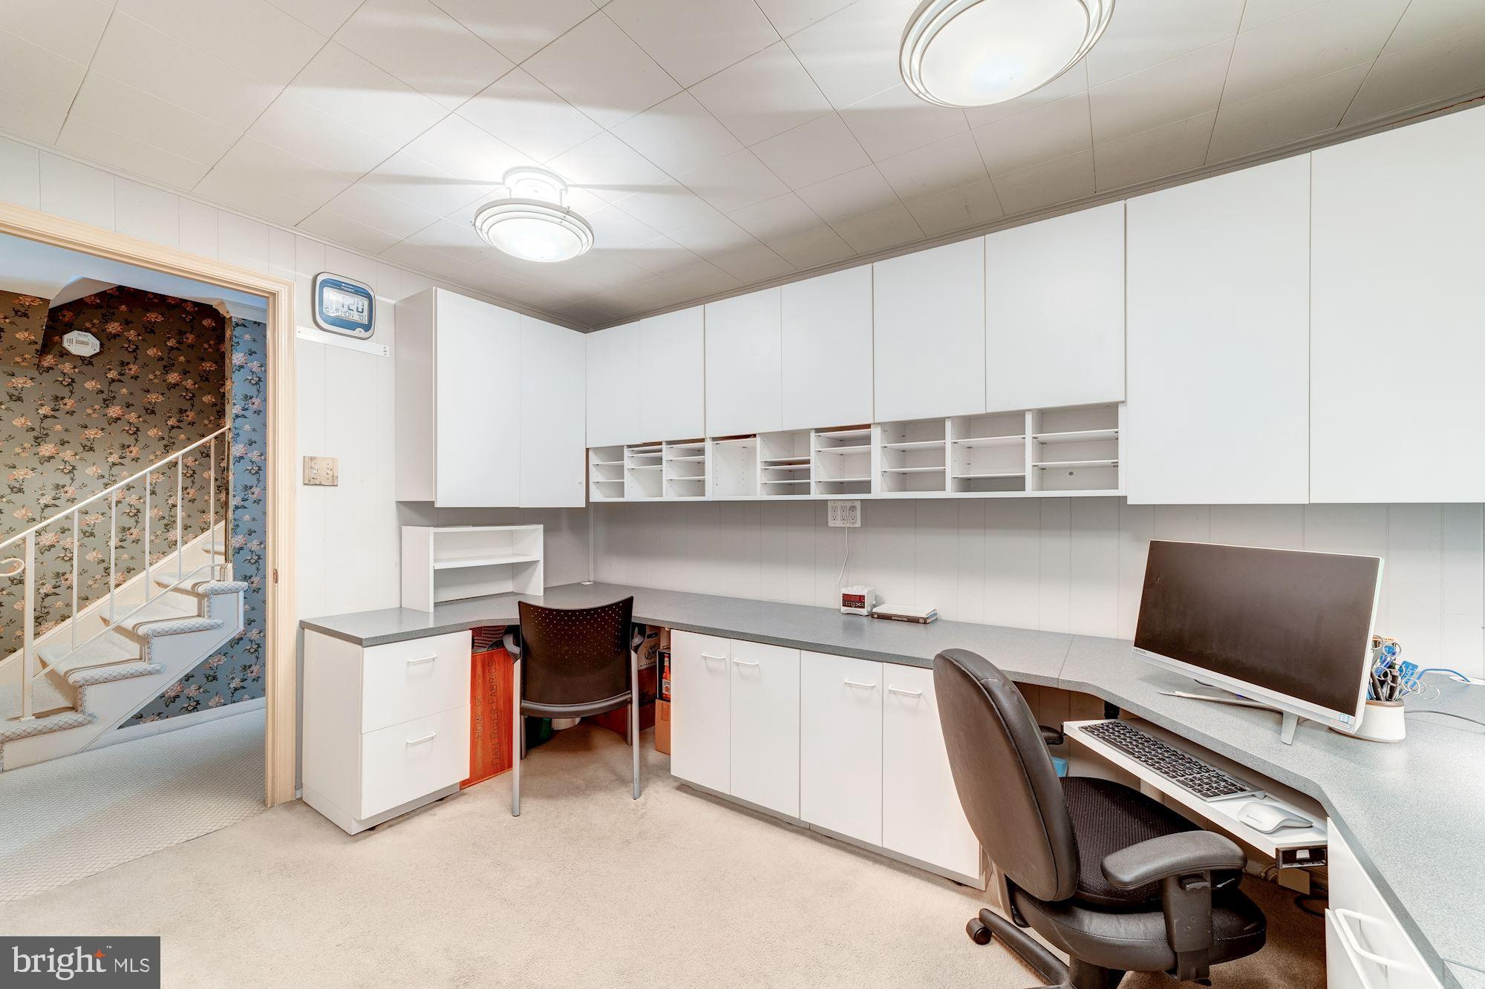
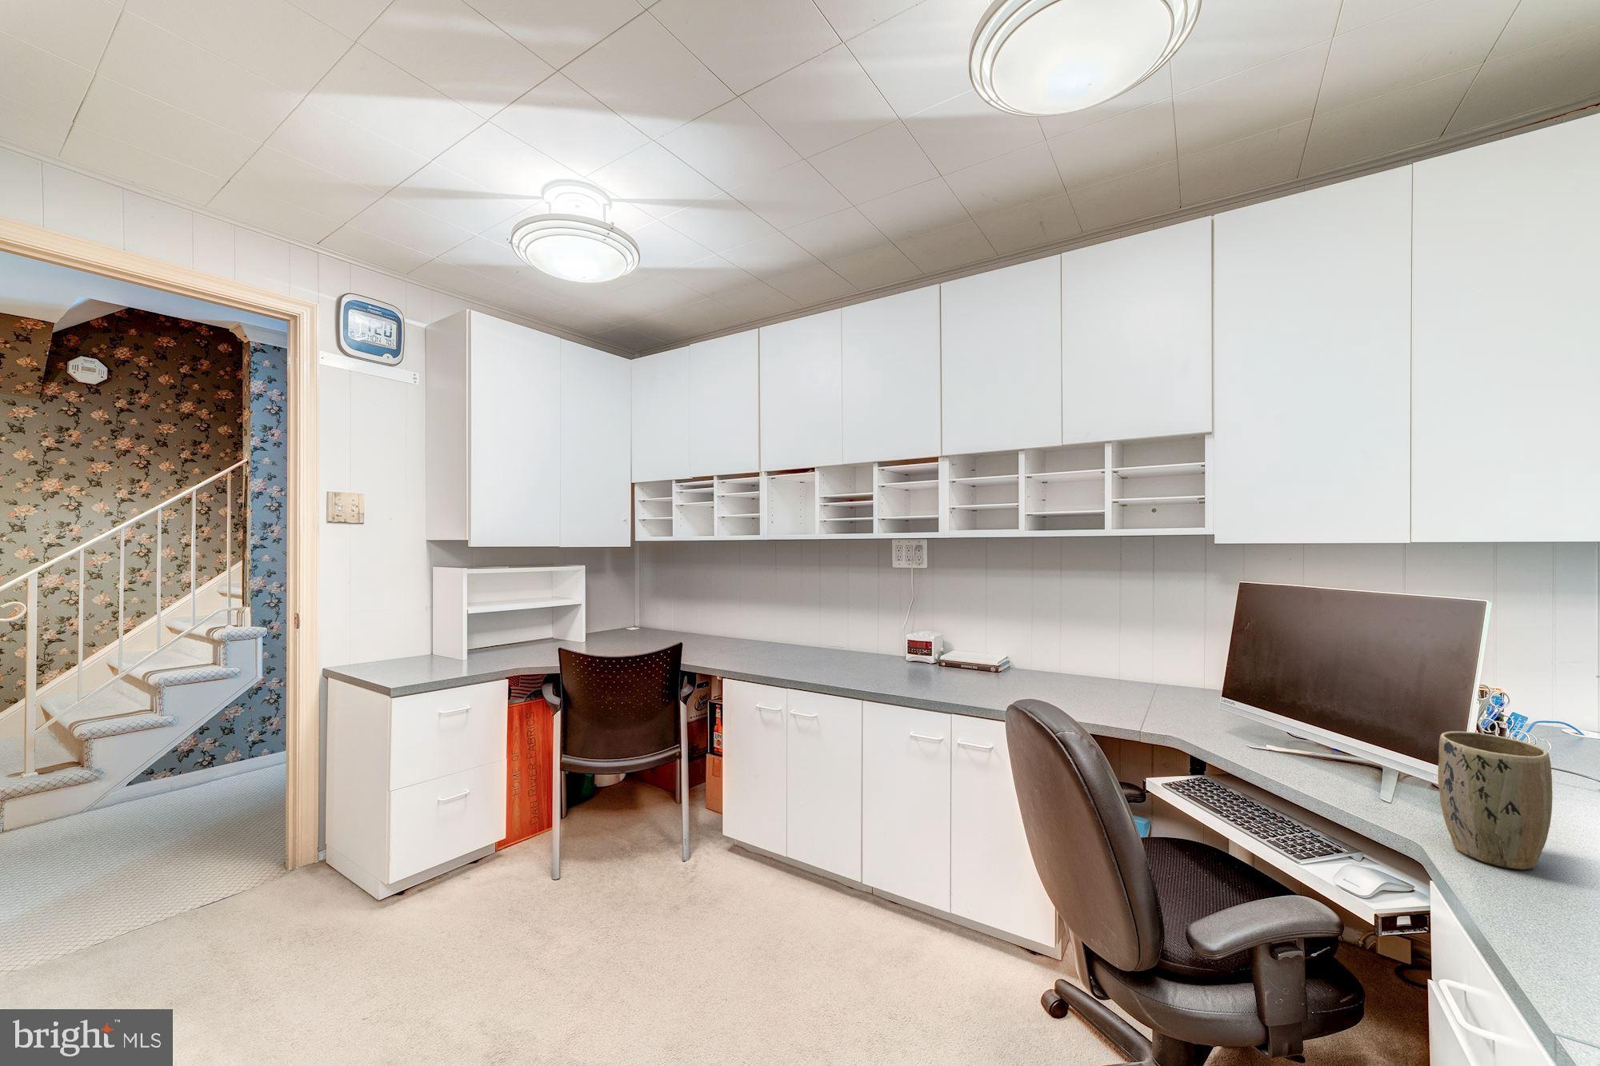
+ plant pot (1492, 798)
